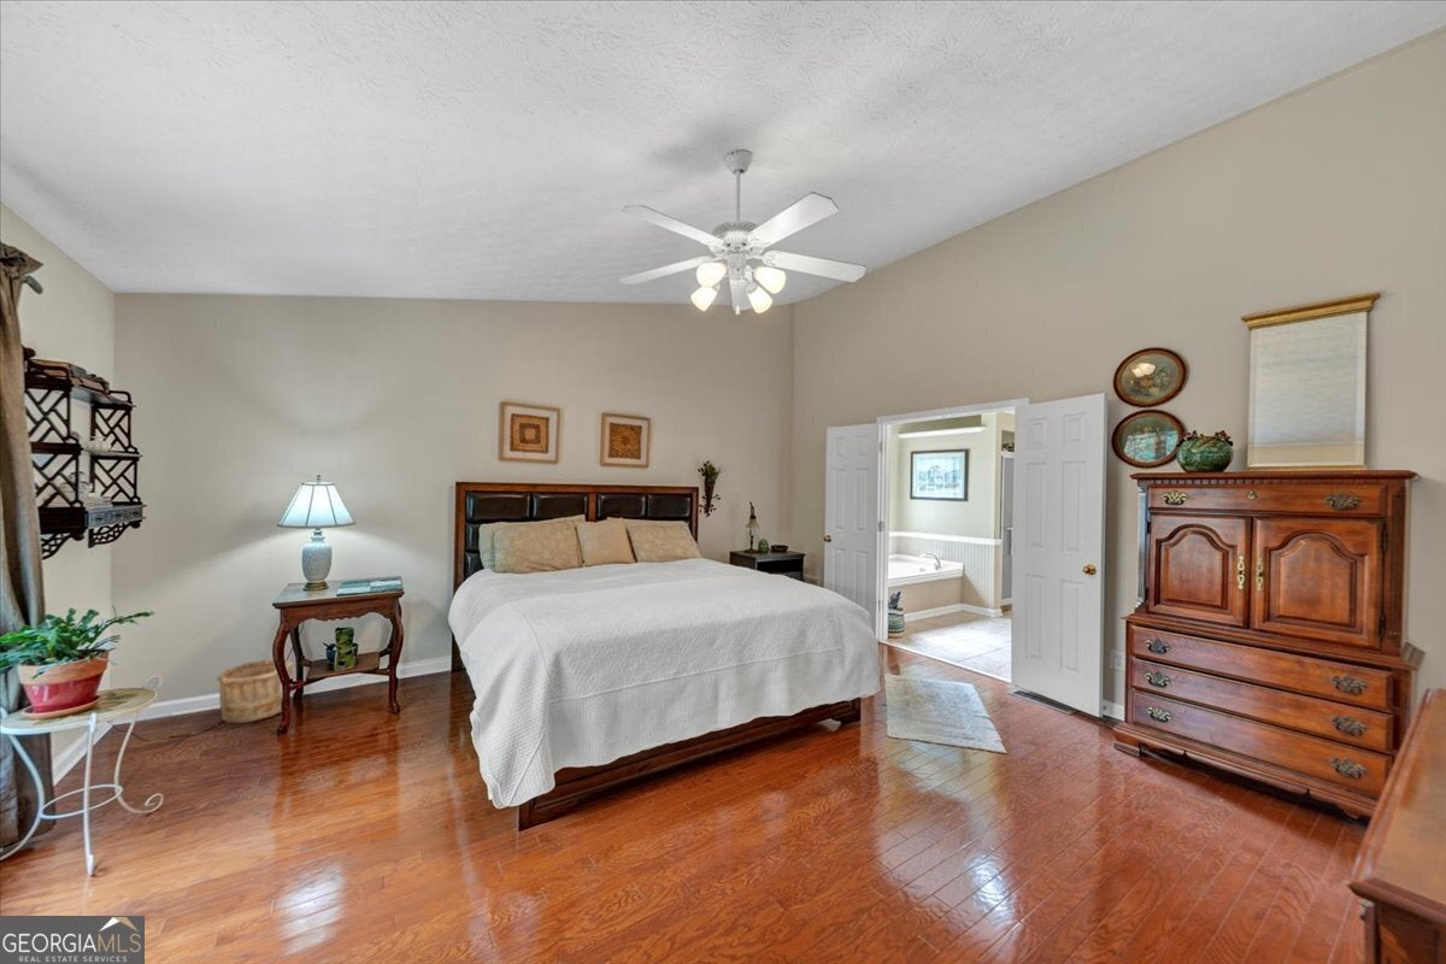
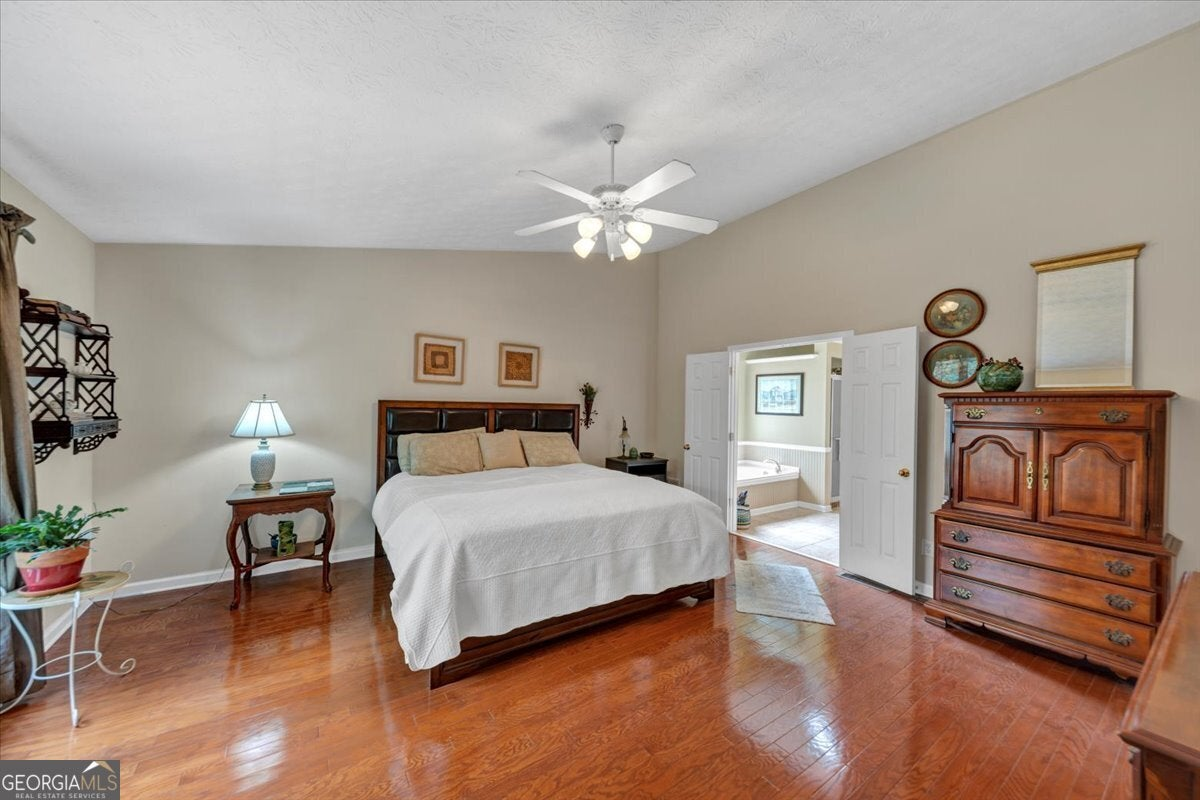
- wooden bucket (255, 689)
